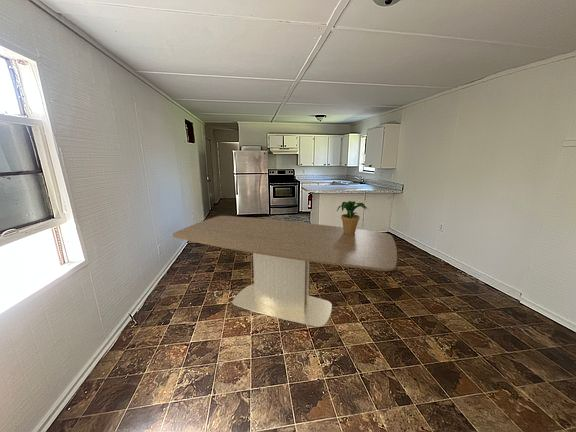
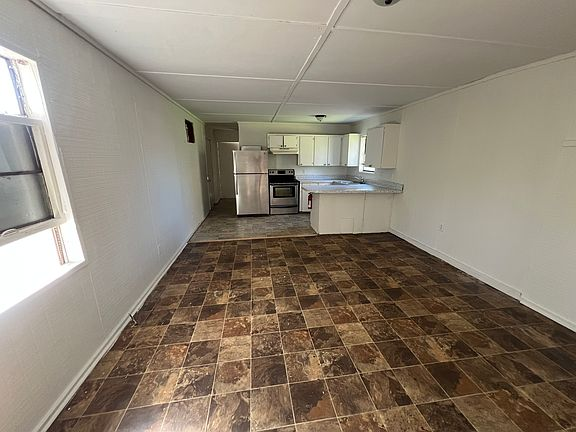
- dining table (281, 270)
- potted plant (350, 216)
